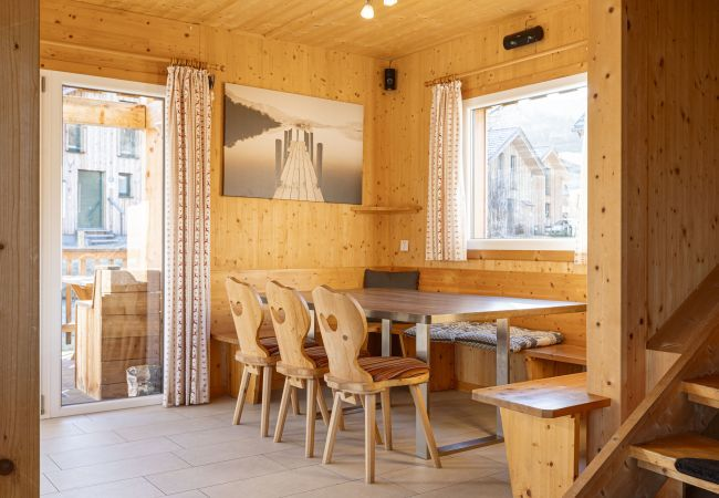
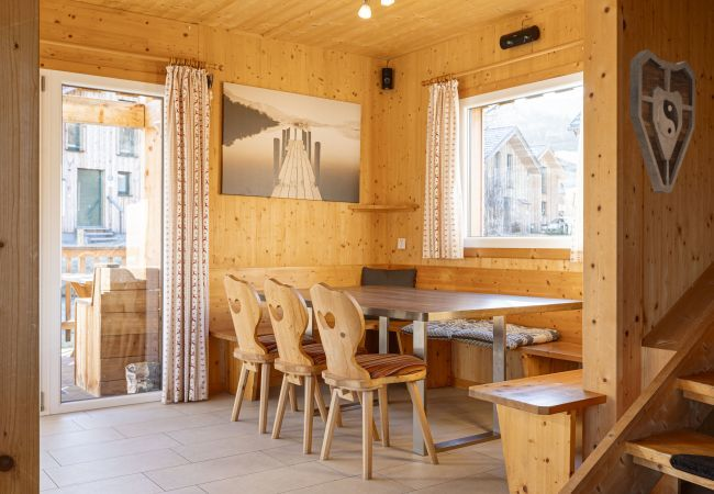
+ decorative shield (665, 124)
